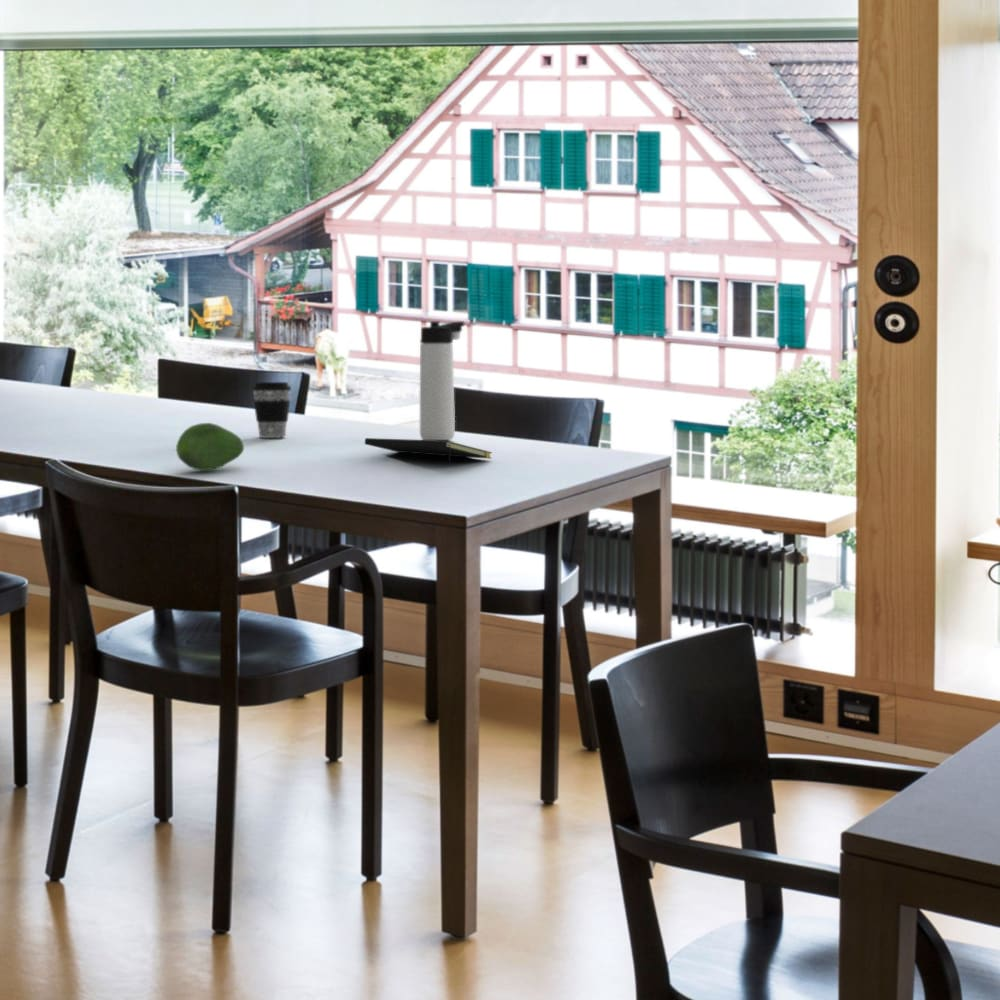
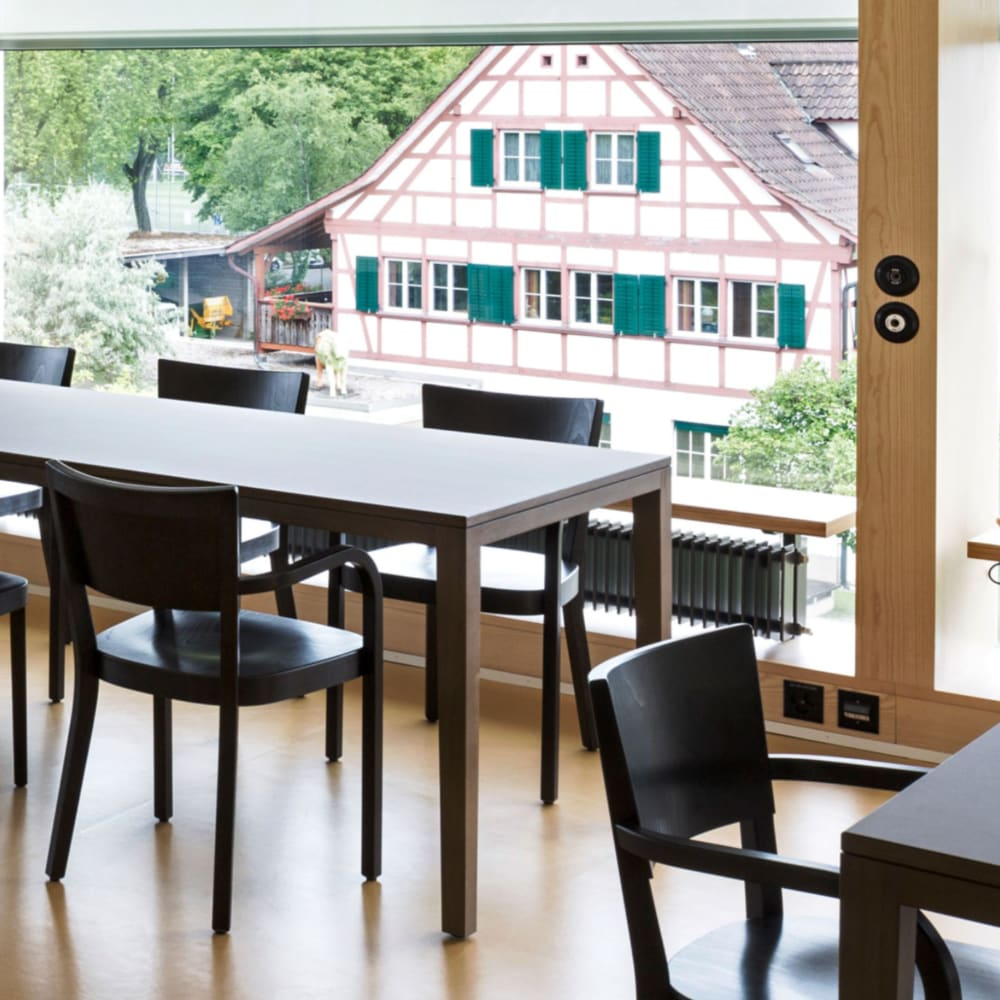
- coffee cup (272, 409)
- thermos bottle (443, 380)
- fruit (211, 446)
- notepad (428, 448)
